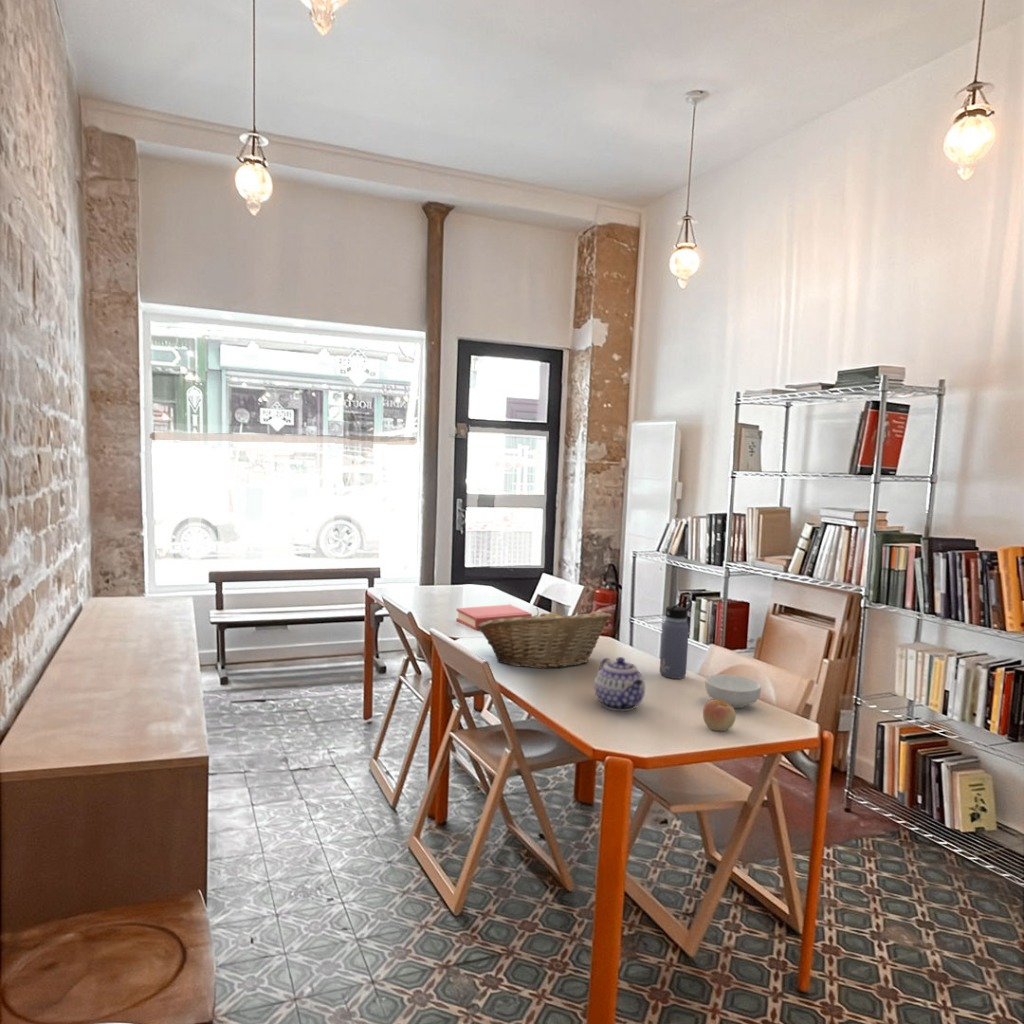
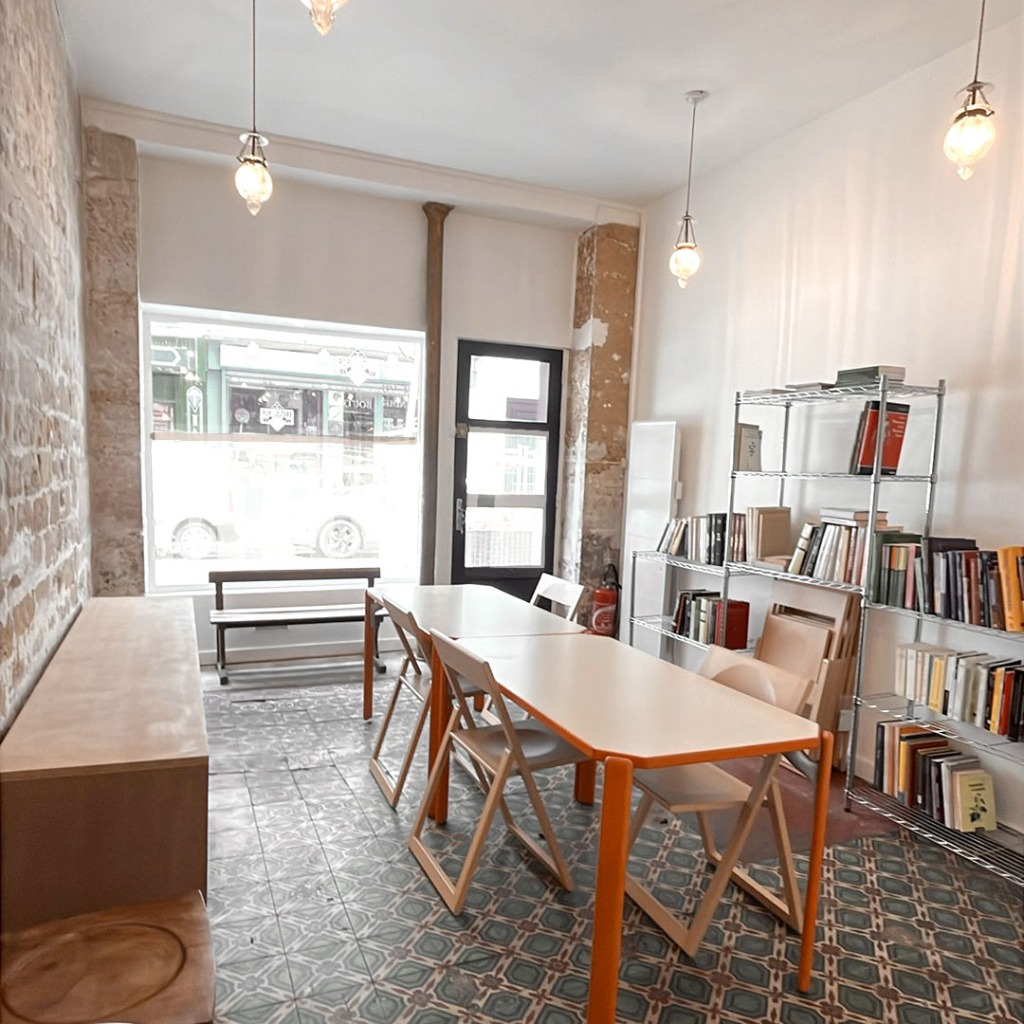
- teapot (619, 681)
- apple (719, 714)
- water bottle (675, 636)
- fruit basket (544, 632)
- hardback book (493, 617)
- cereal bowl (732, 692)
